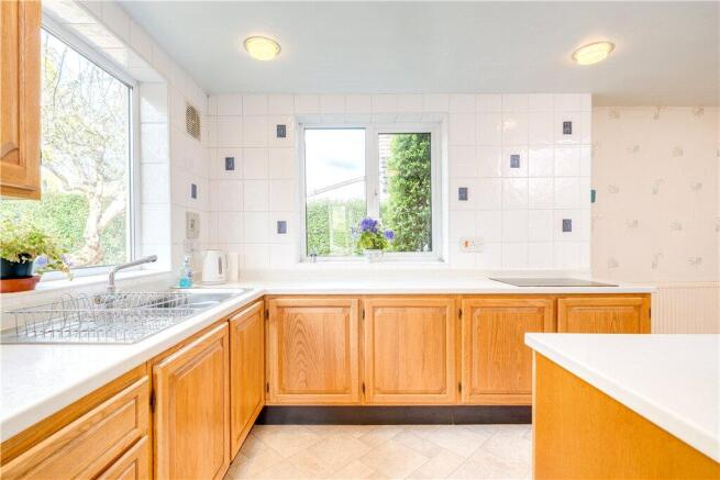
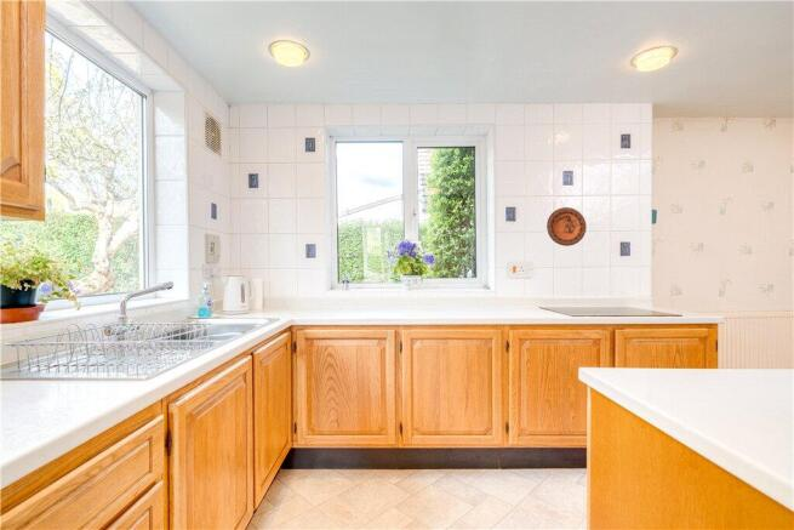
+ decorative plate (566, 226)
